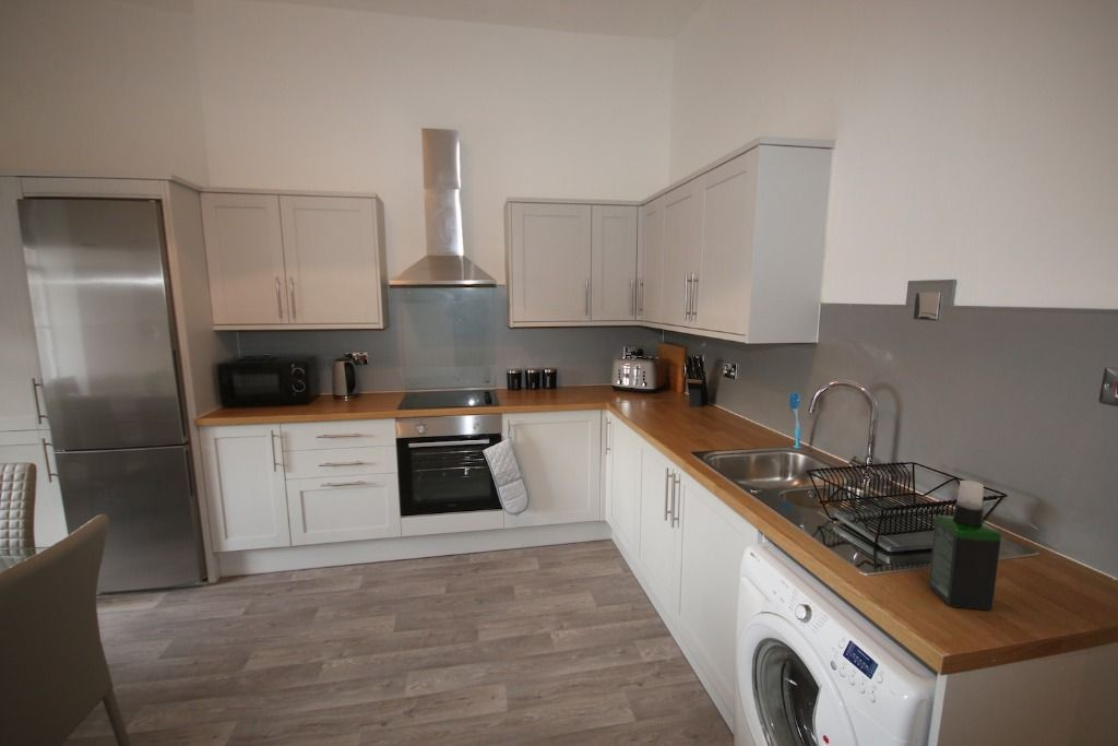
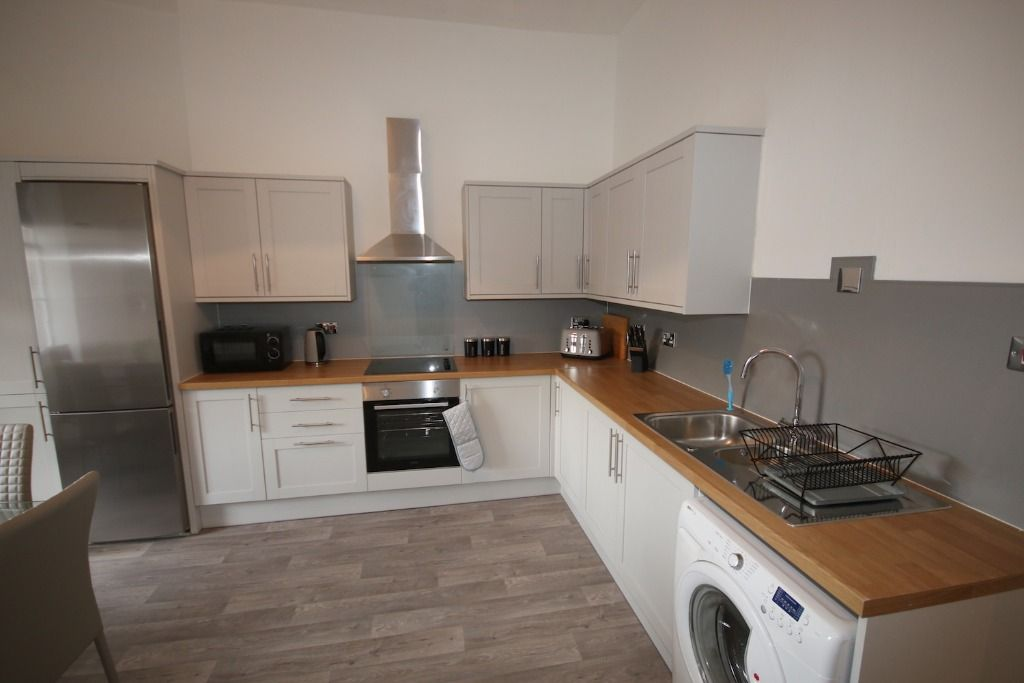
- spray bottle (965, 541)
